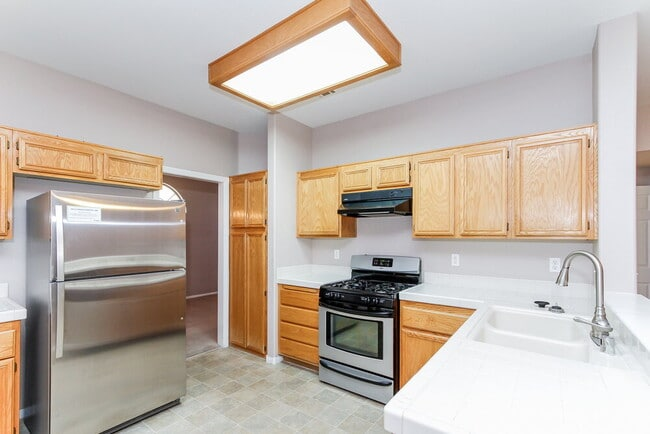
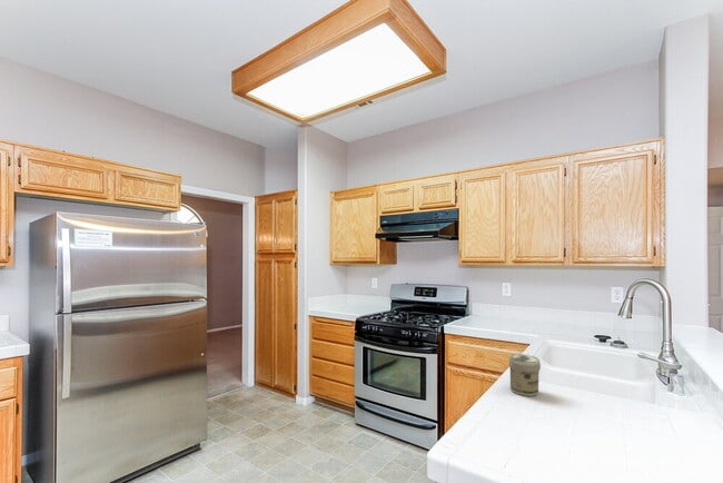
+ jar (524, 374)
